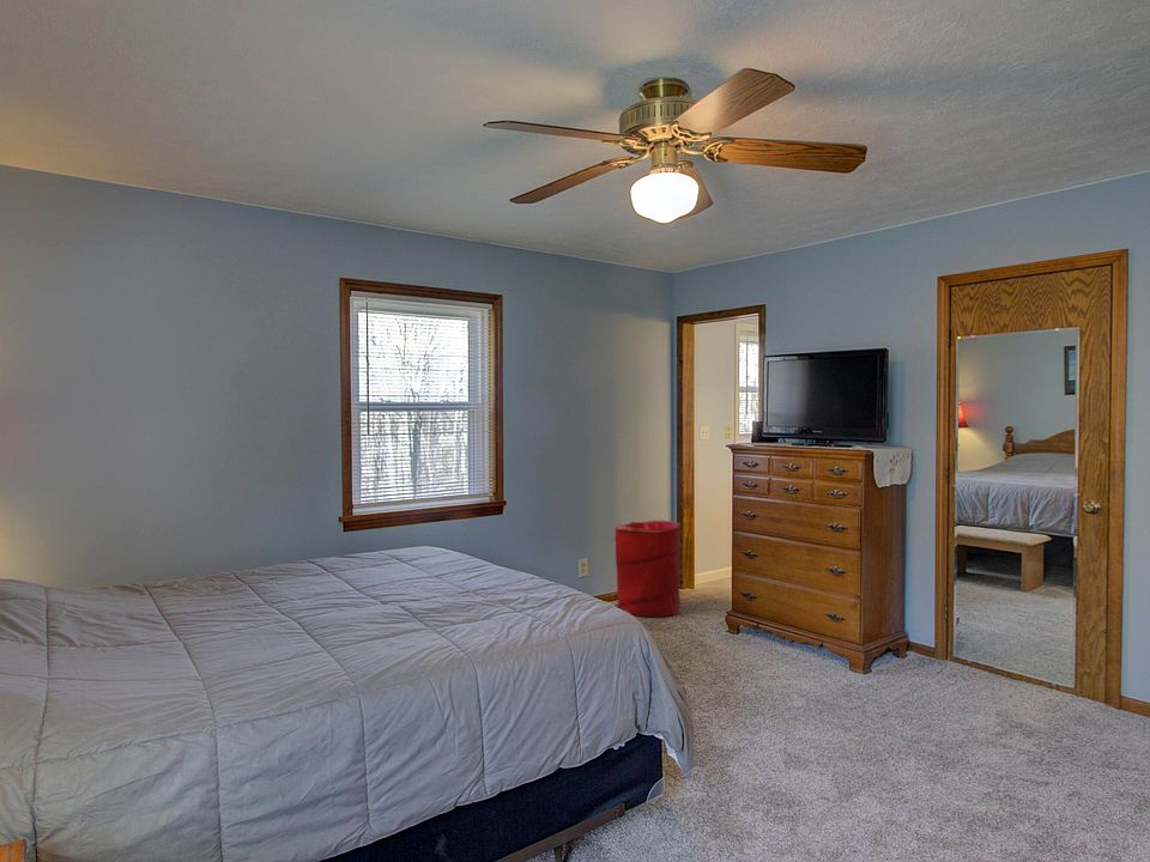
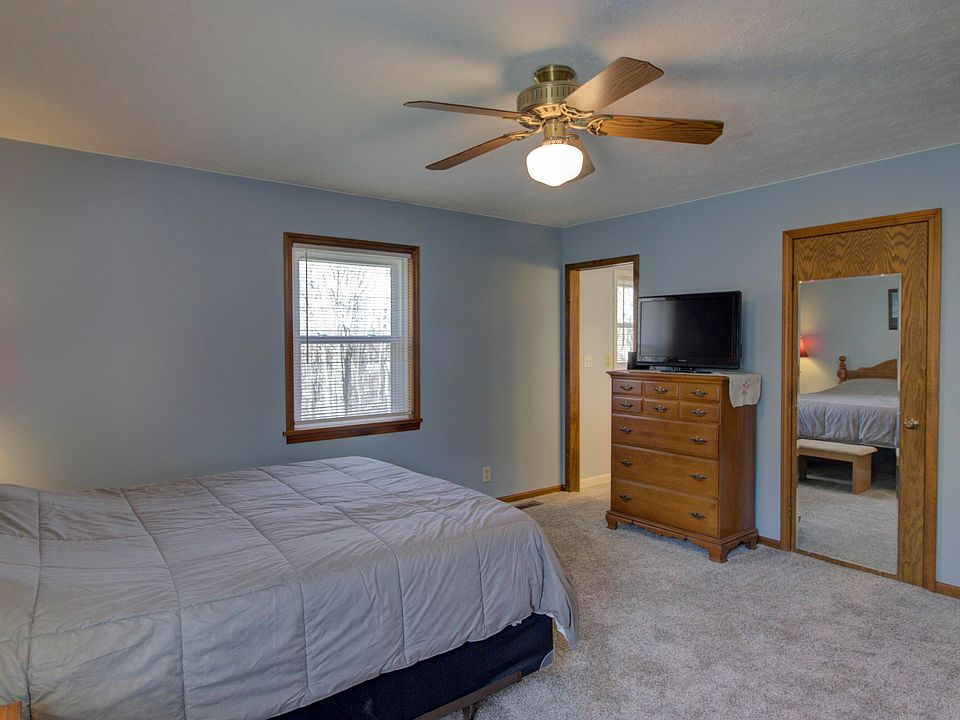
- laundry hamper (647, 565)
